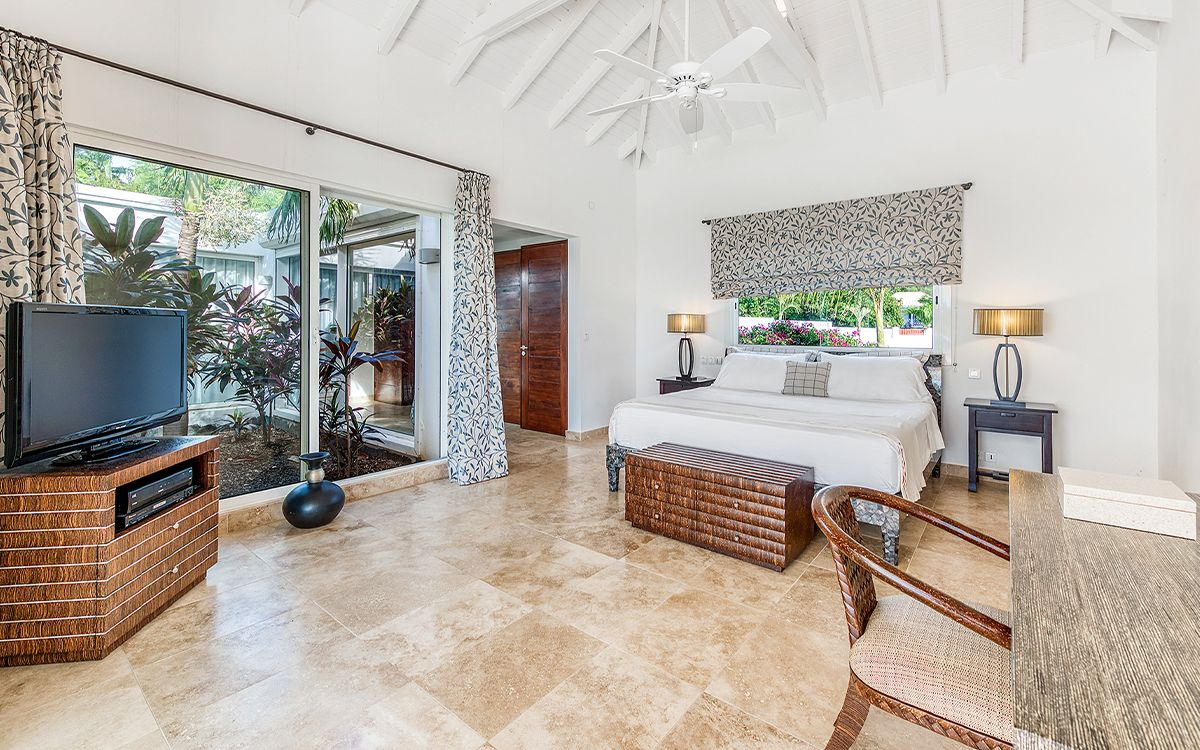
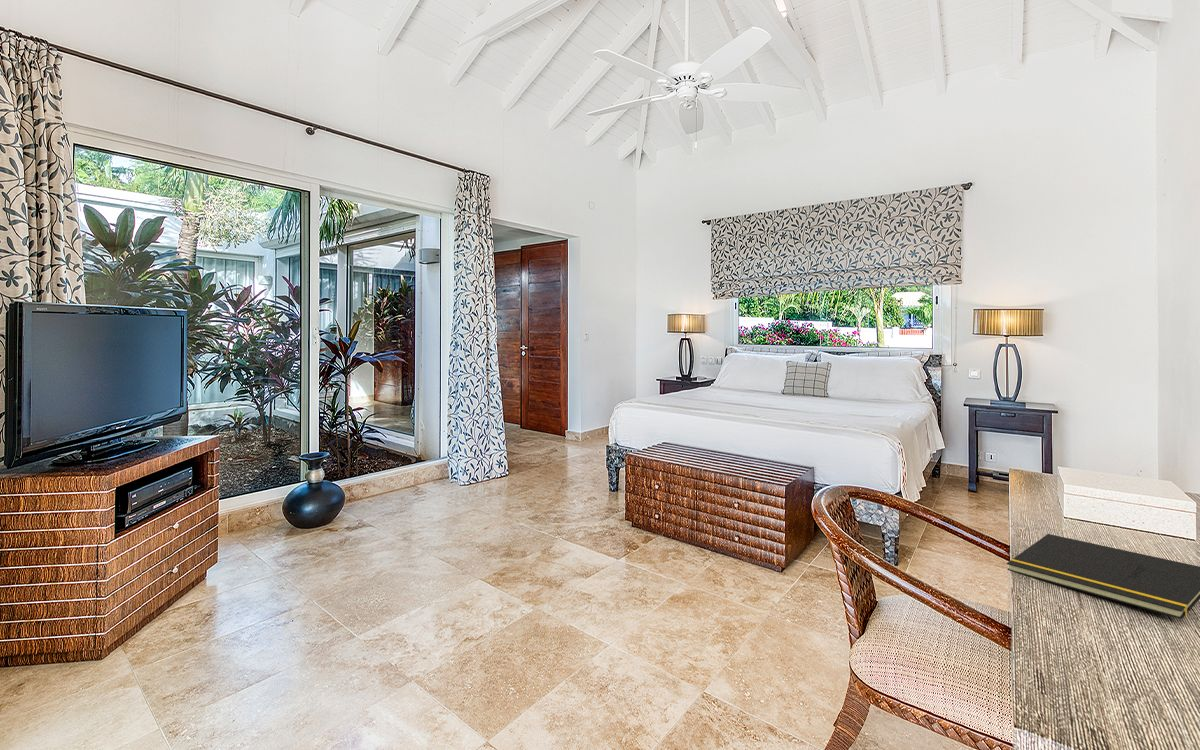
+ notepad (1105, 570)
